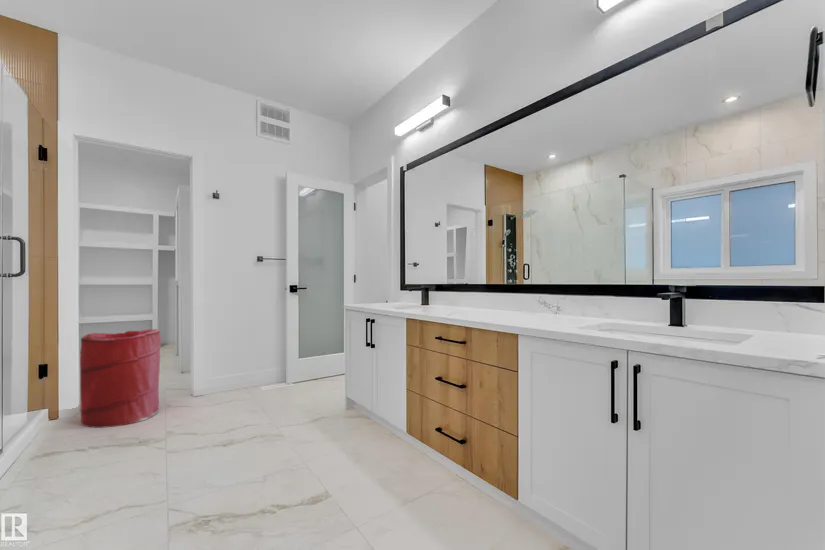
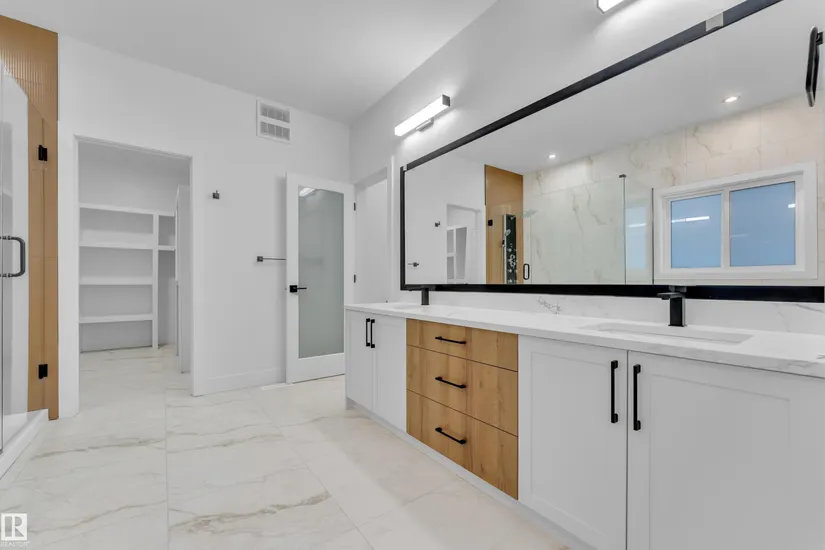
- laundry hamper (122, 373)
